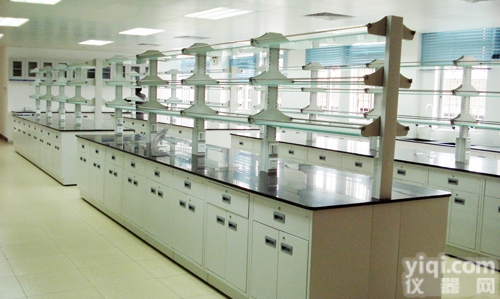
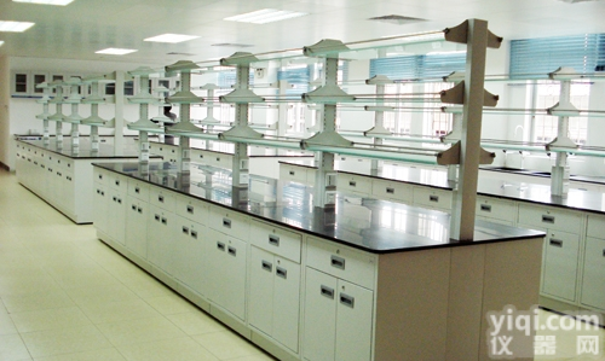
- microscope (161, 139)
